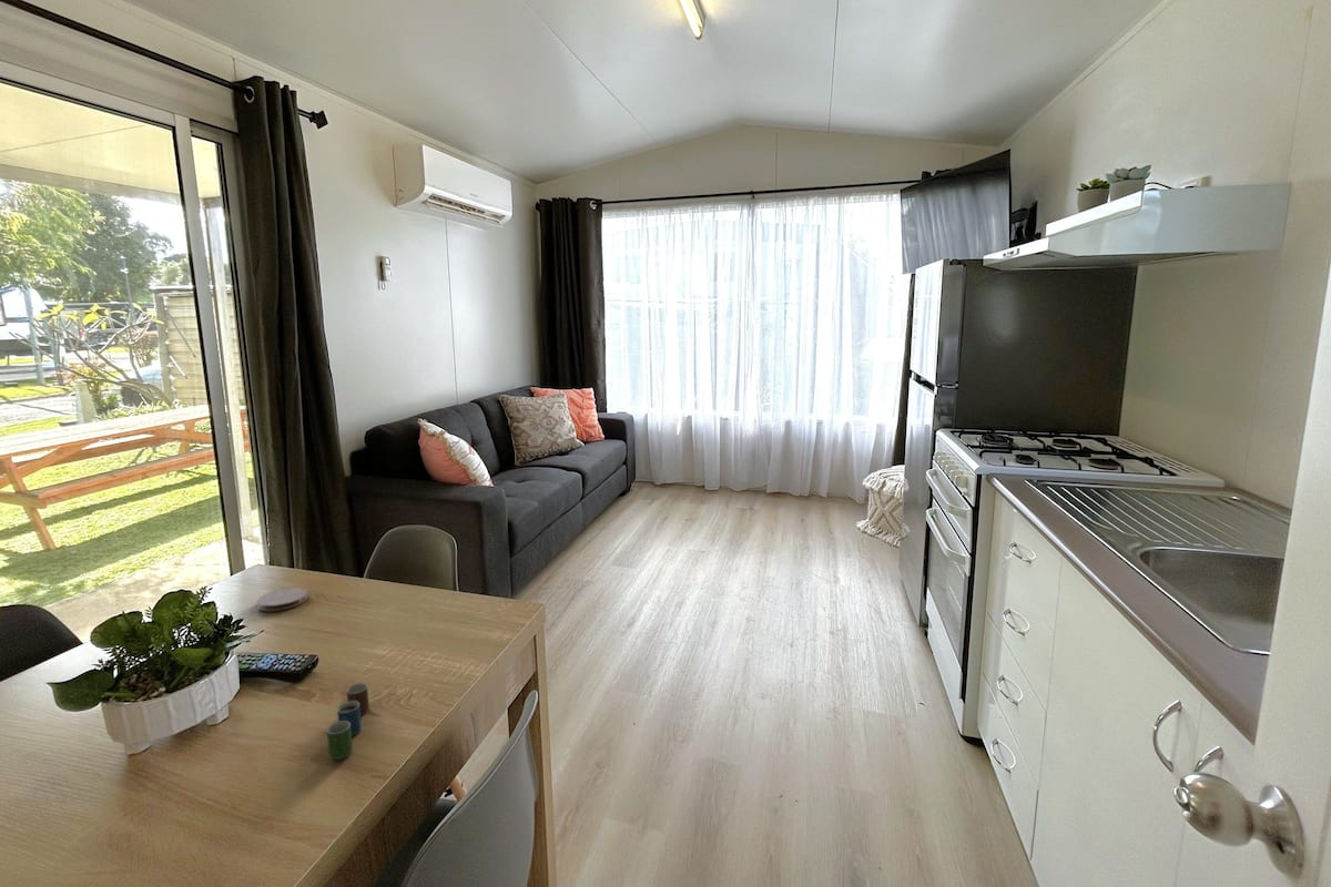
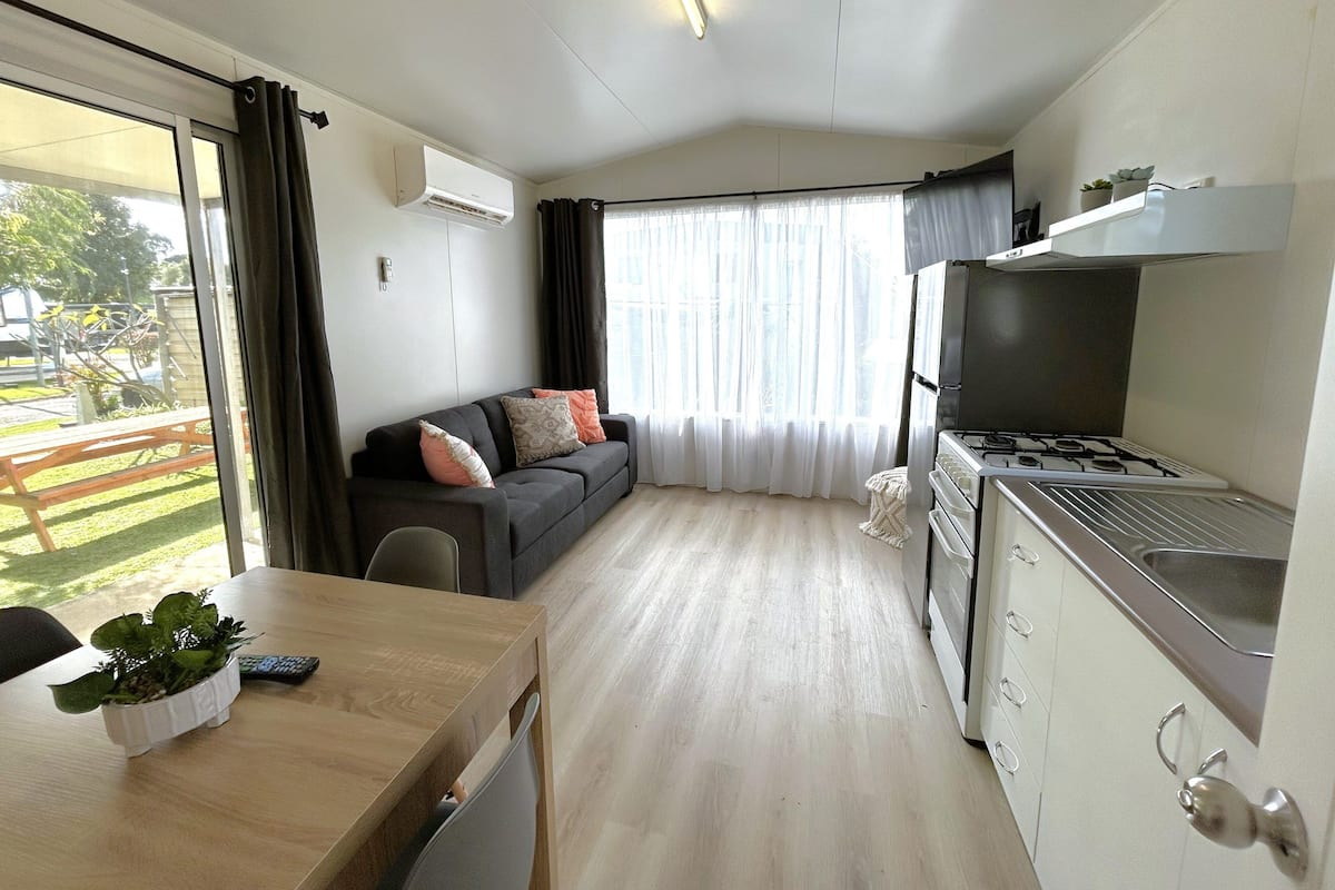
- cup (347, 713)
- coaster (283, 599)
